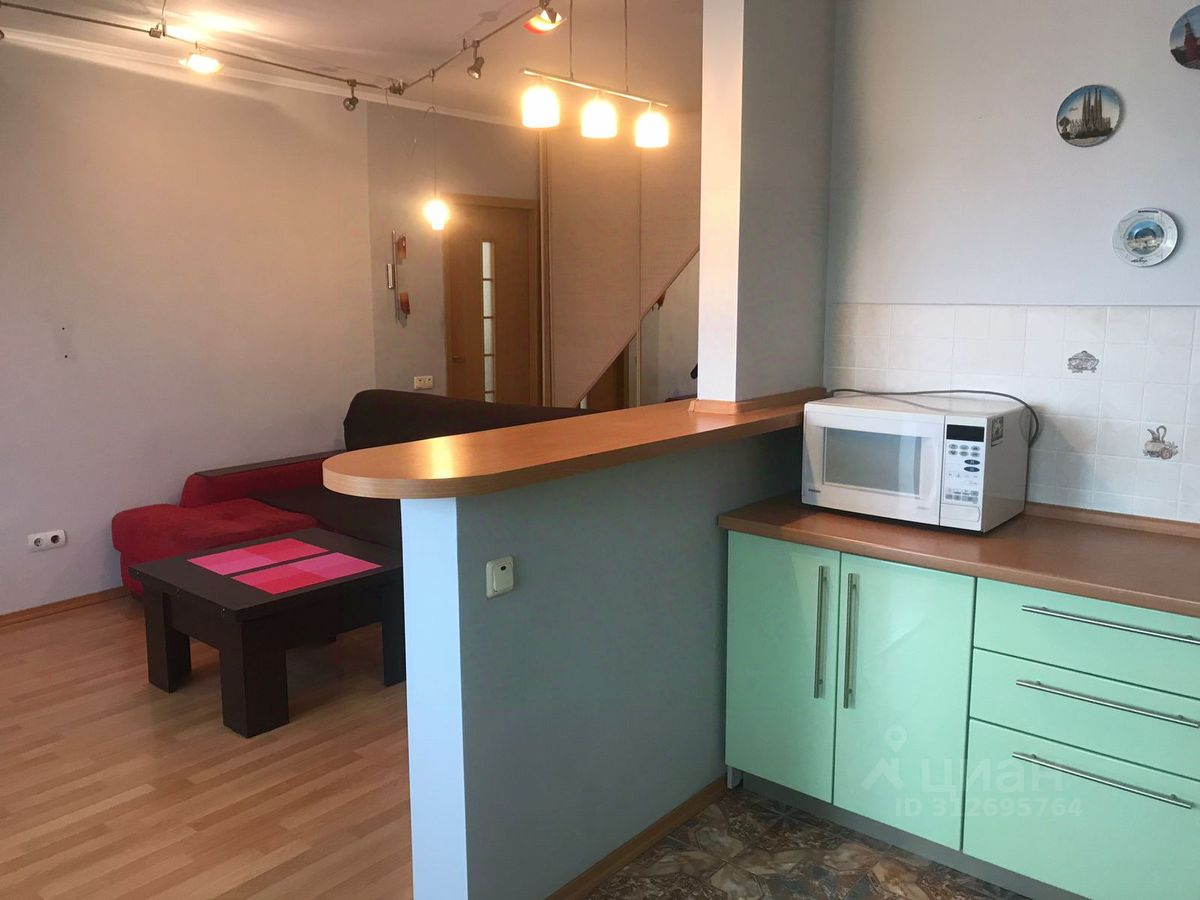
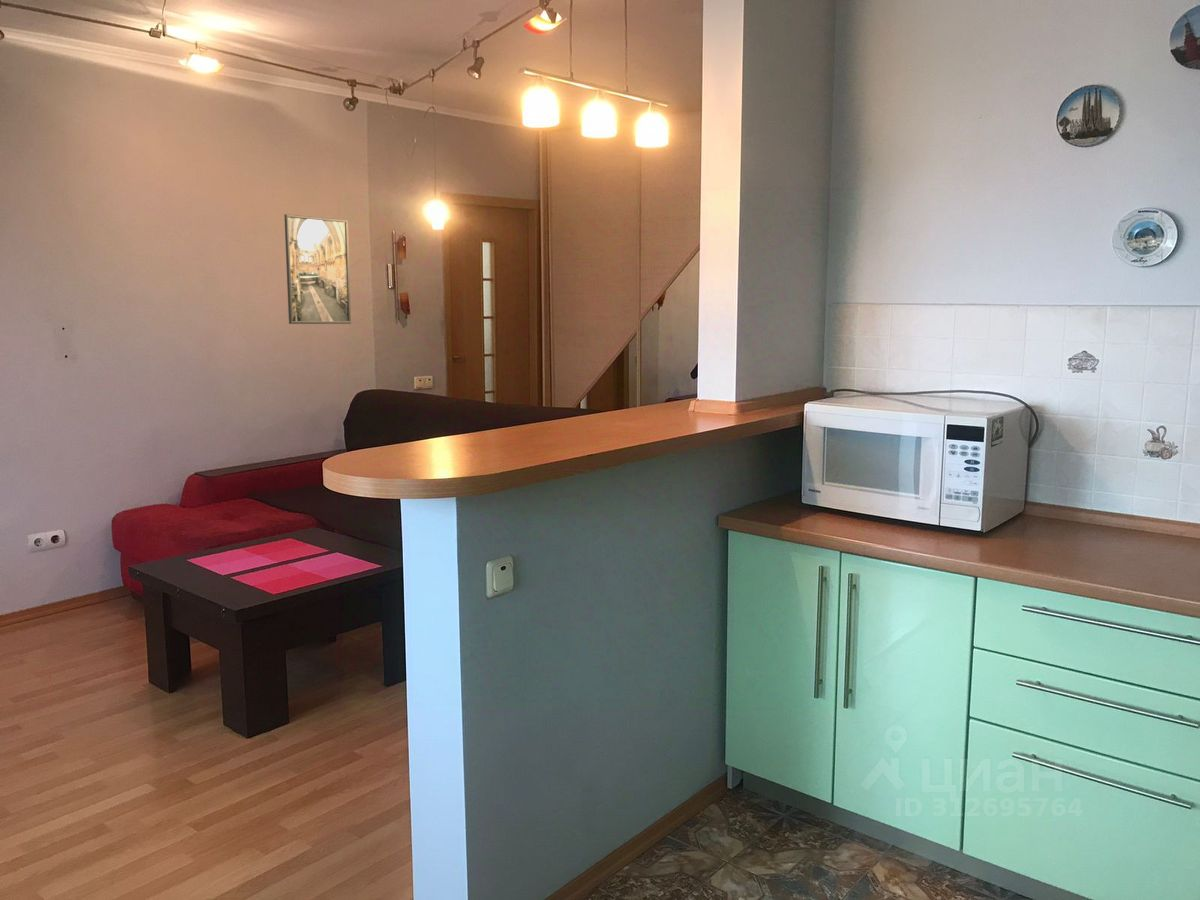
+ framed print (318, 271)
